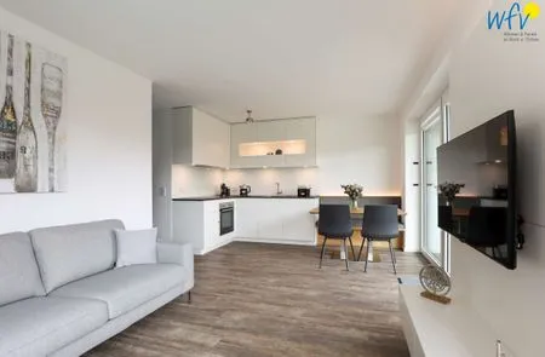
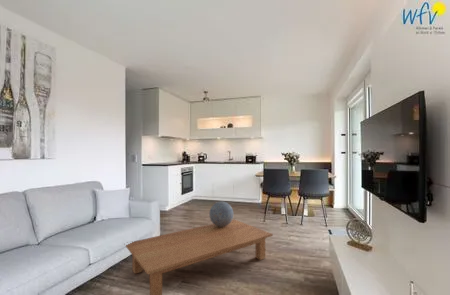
+ coffee table (202, 251)
+ decorative sphere (221, 213)
